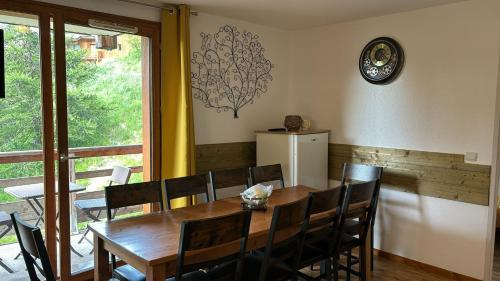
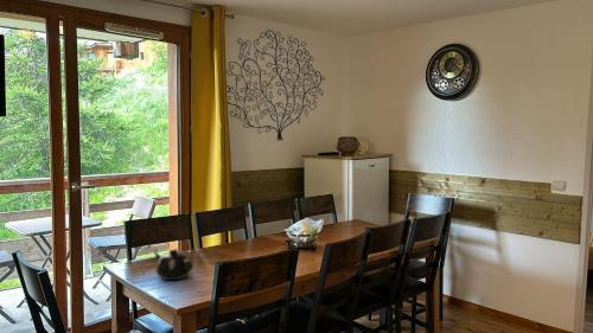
+ teapot (172, 262)
